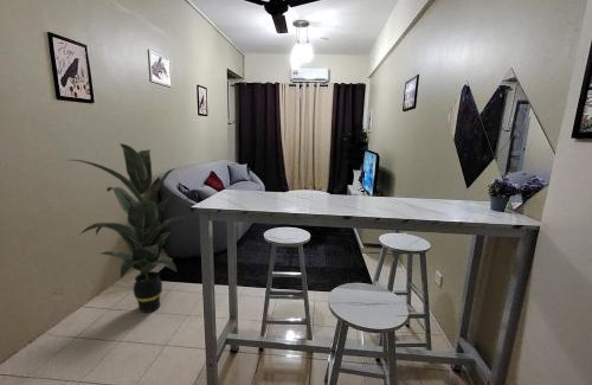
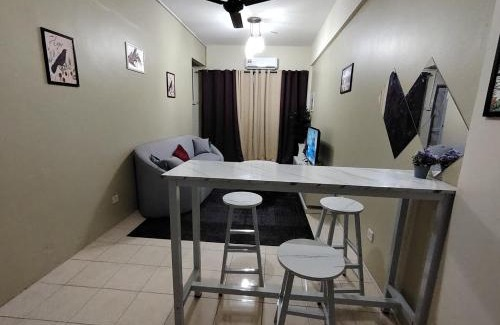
- indoor plant (135, 230)
